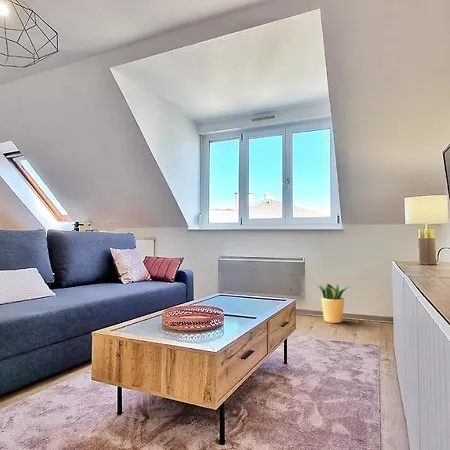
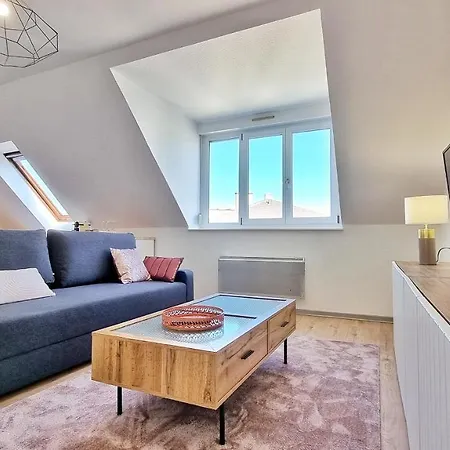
- potted plant (332, 301)
